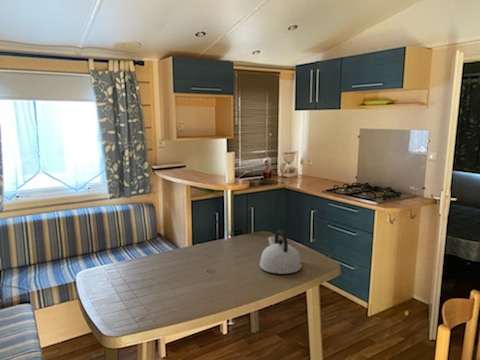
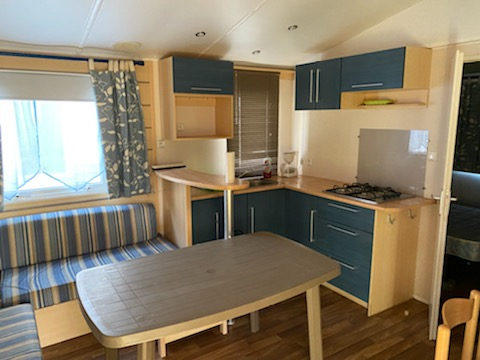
- kettle (279, 247)
